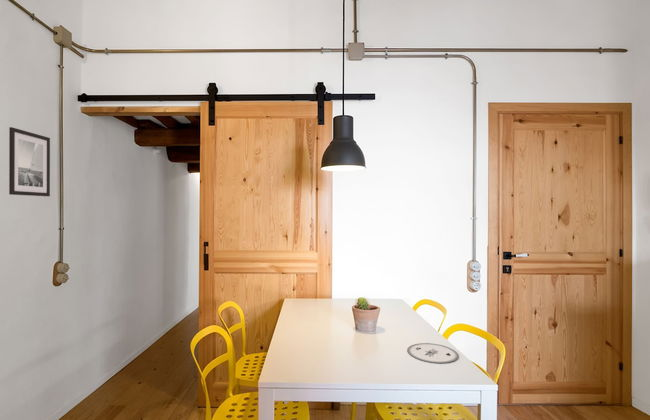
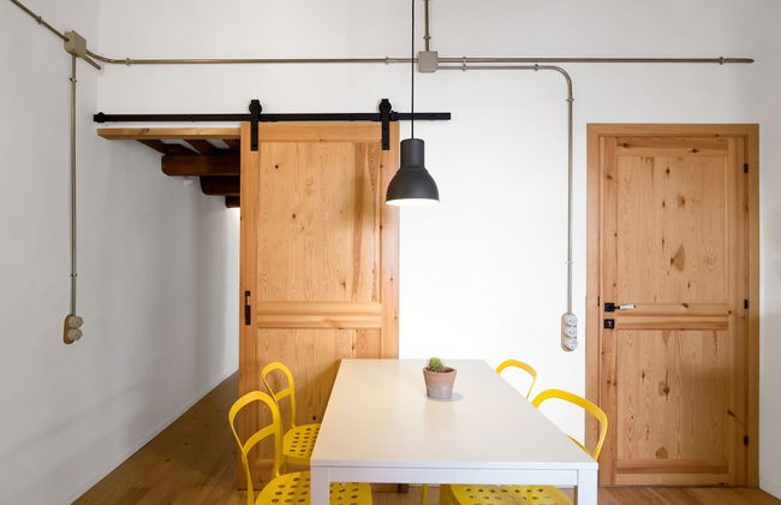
- wall art (30, 164)
- plate (432, 351)
